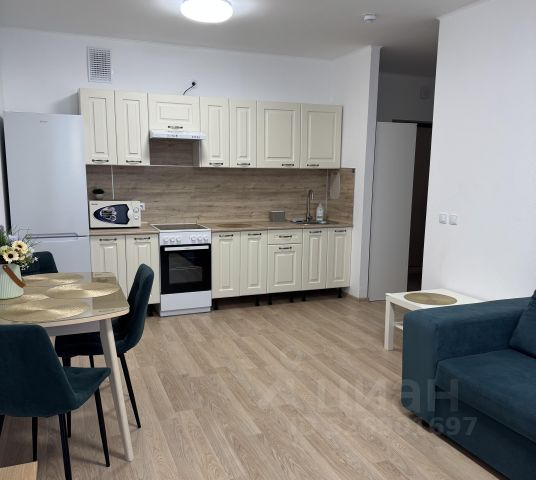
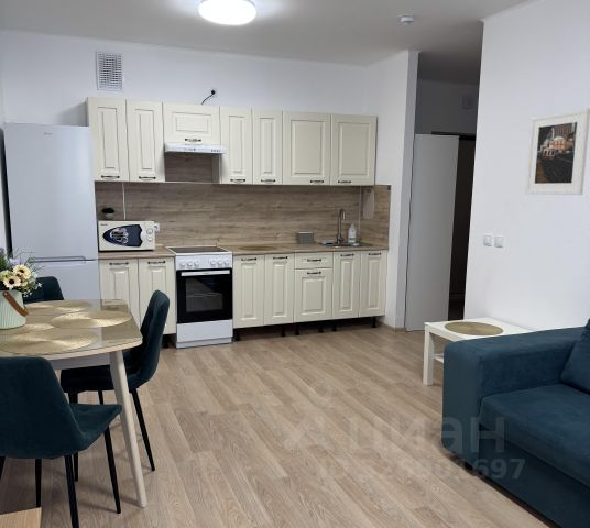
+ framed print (555, 154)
